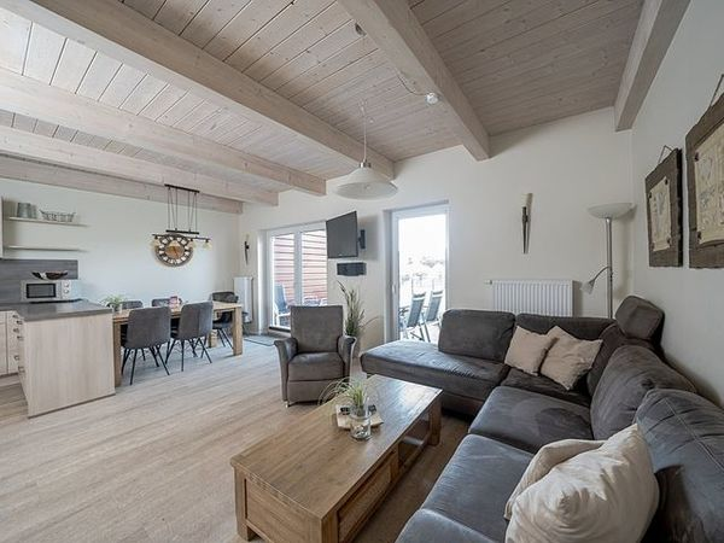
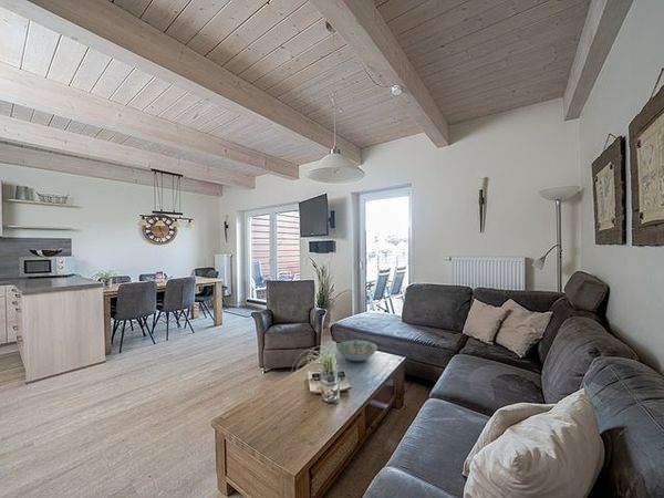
+ decorative bowl (356, 352)
